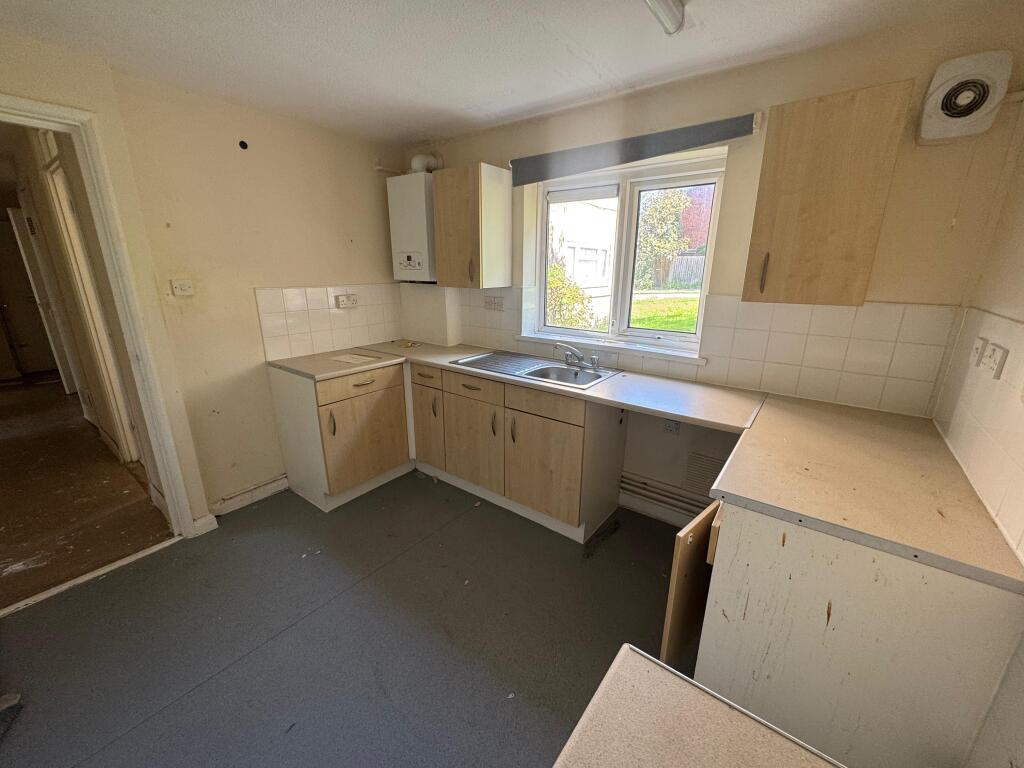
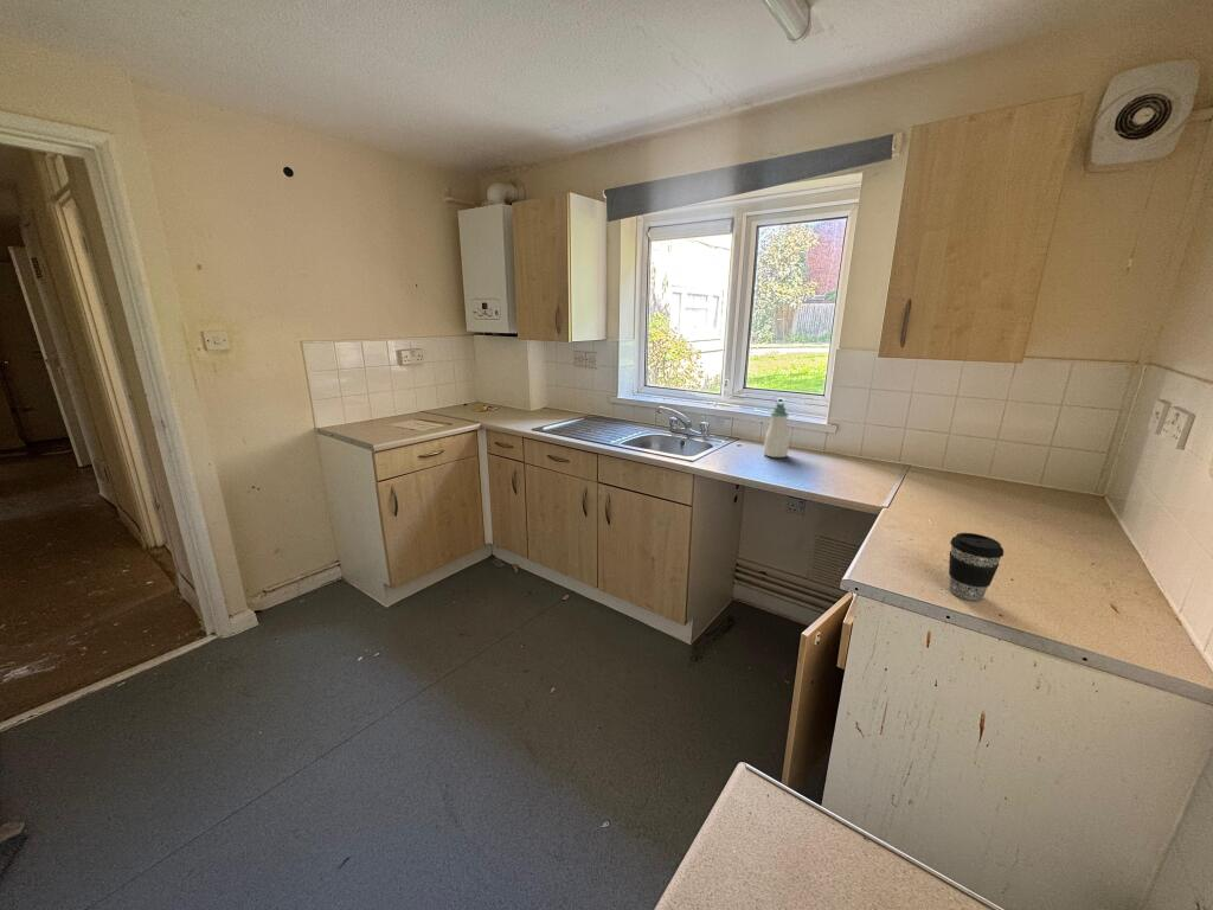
+ soap bottle (777, 429)
+ coffee cup (971, 566)
